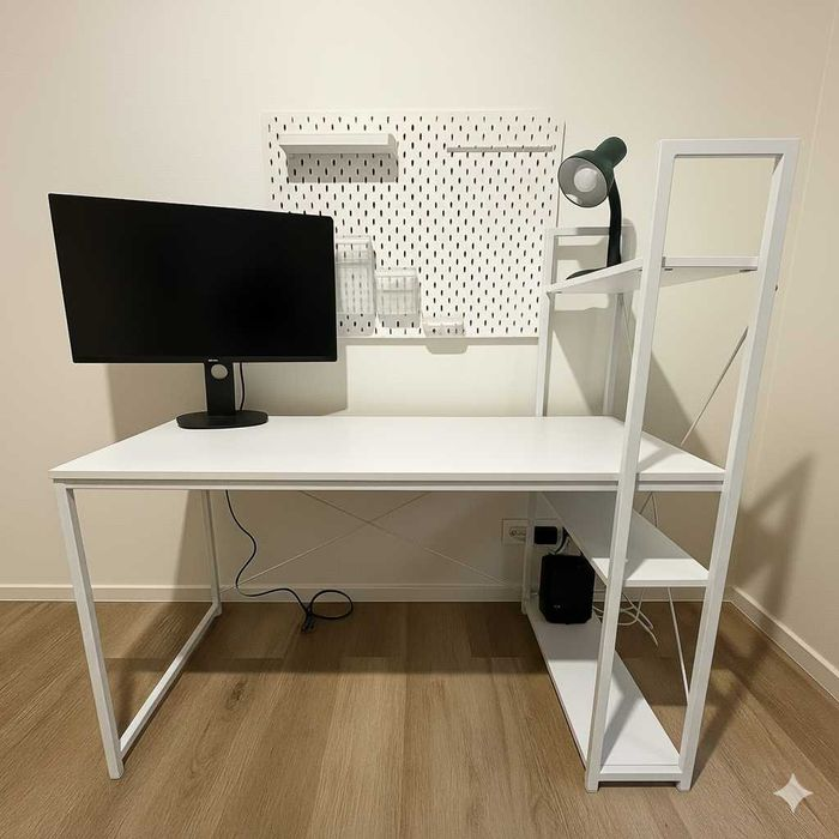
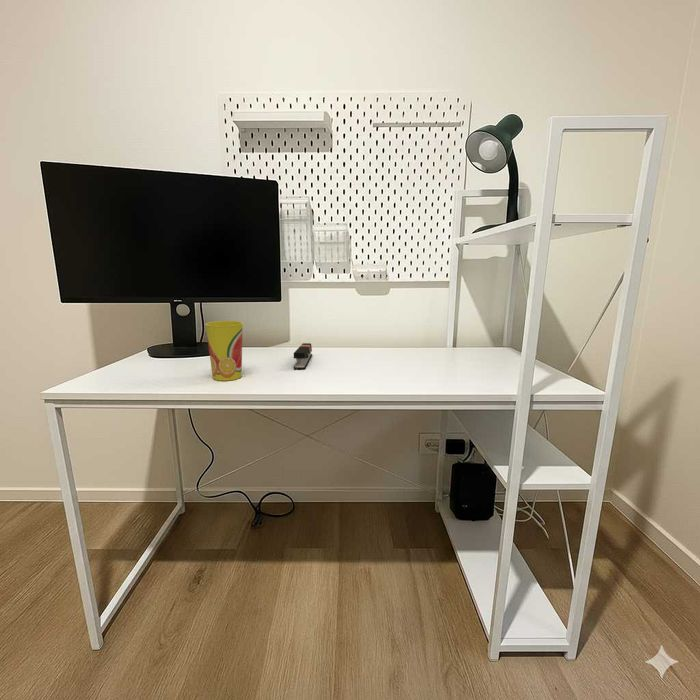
+ cup (225, 350)
+ stapler (303, 354)
